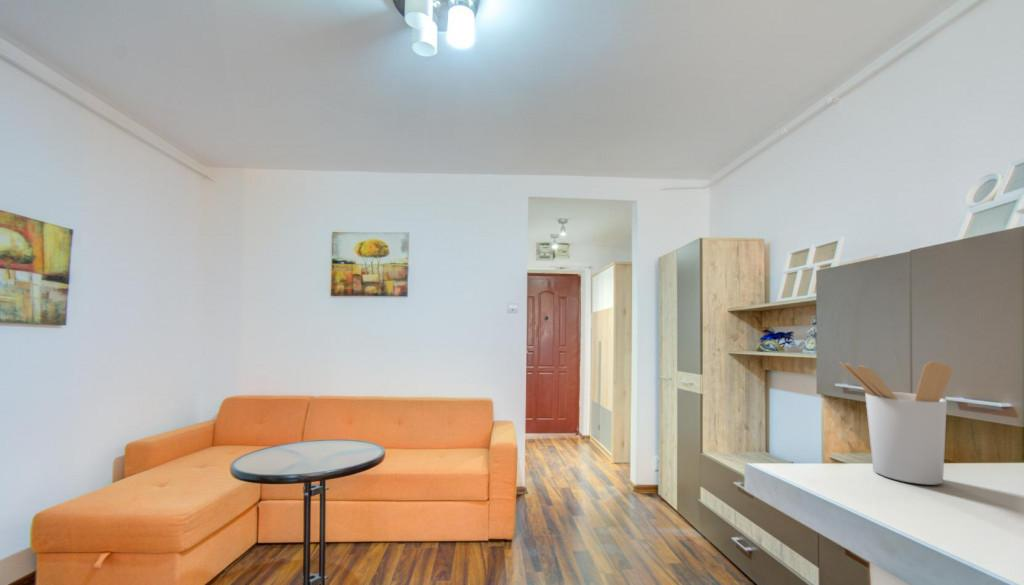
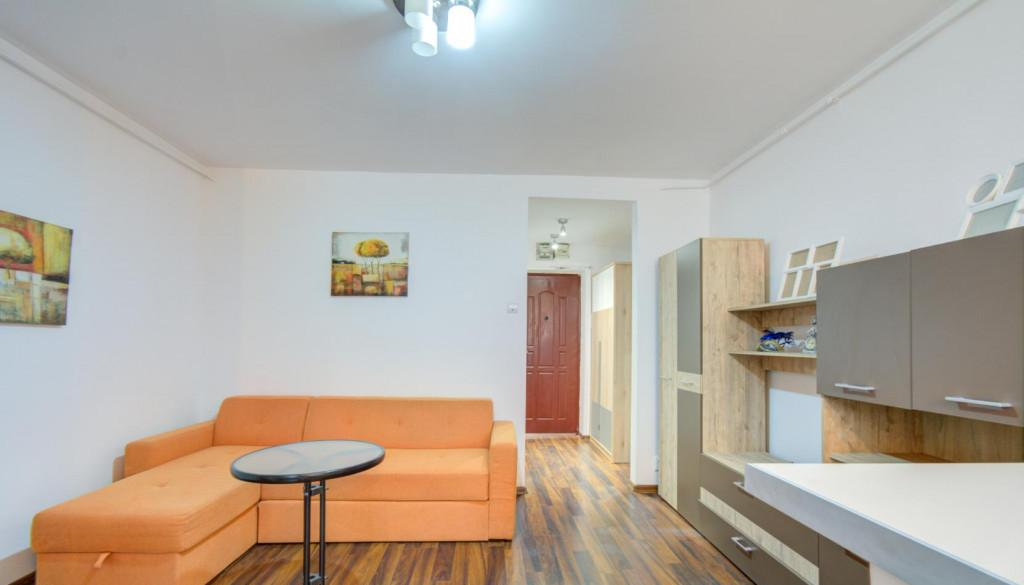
- utensil holder (890, 416)
